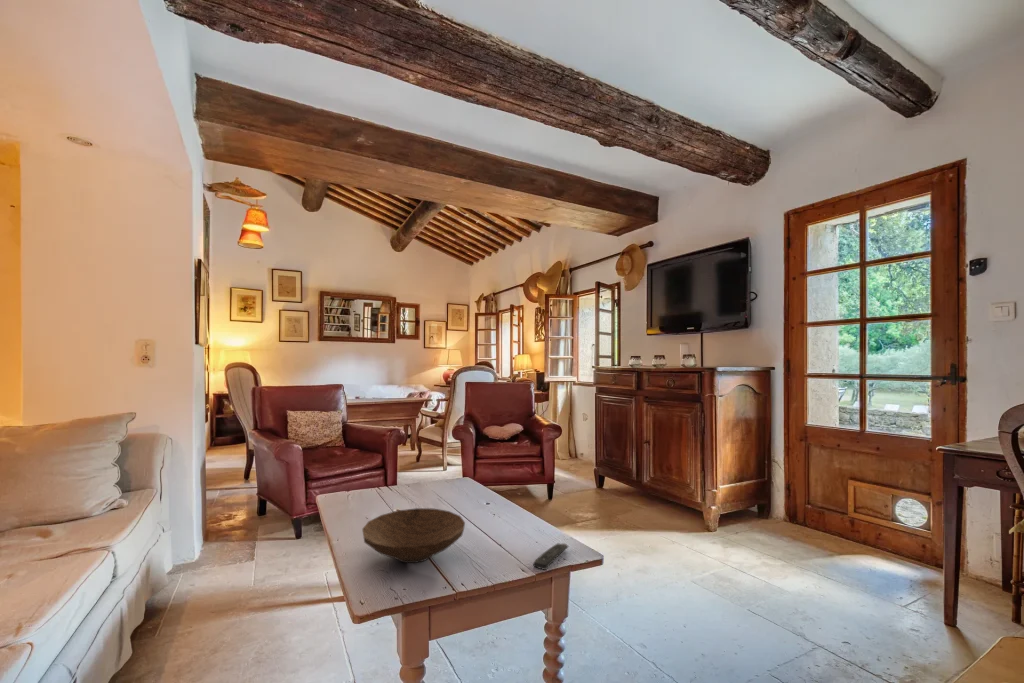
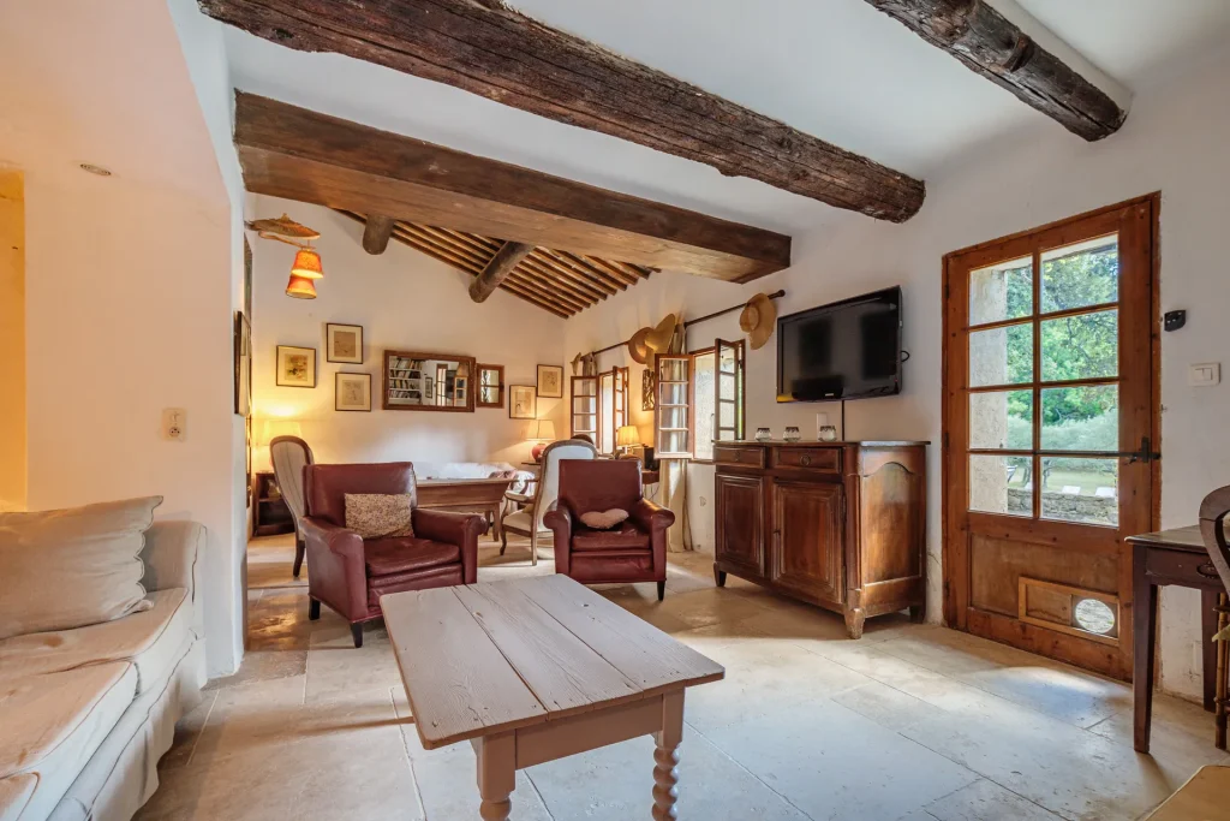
- remote control (552, 554)
- wooden bowl (414, 540)
